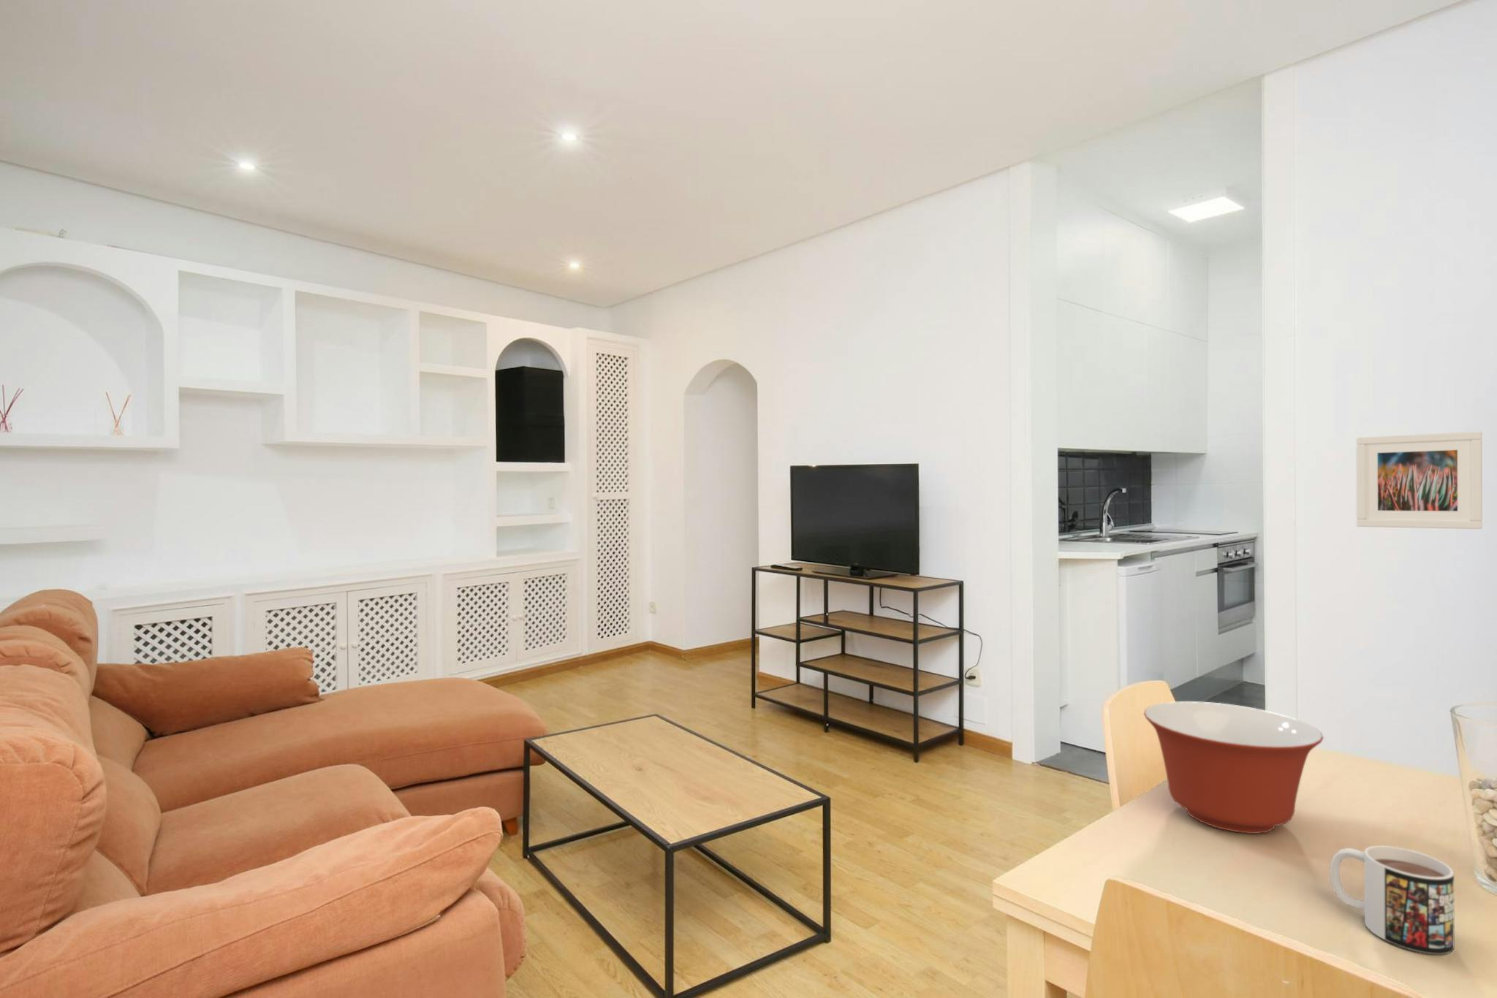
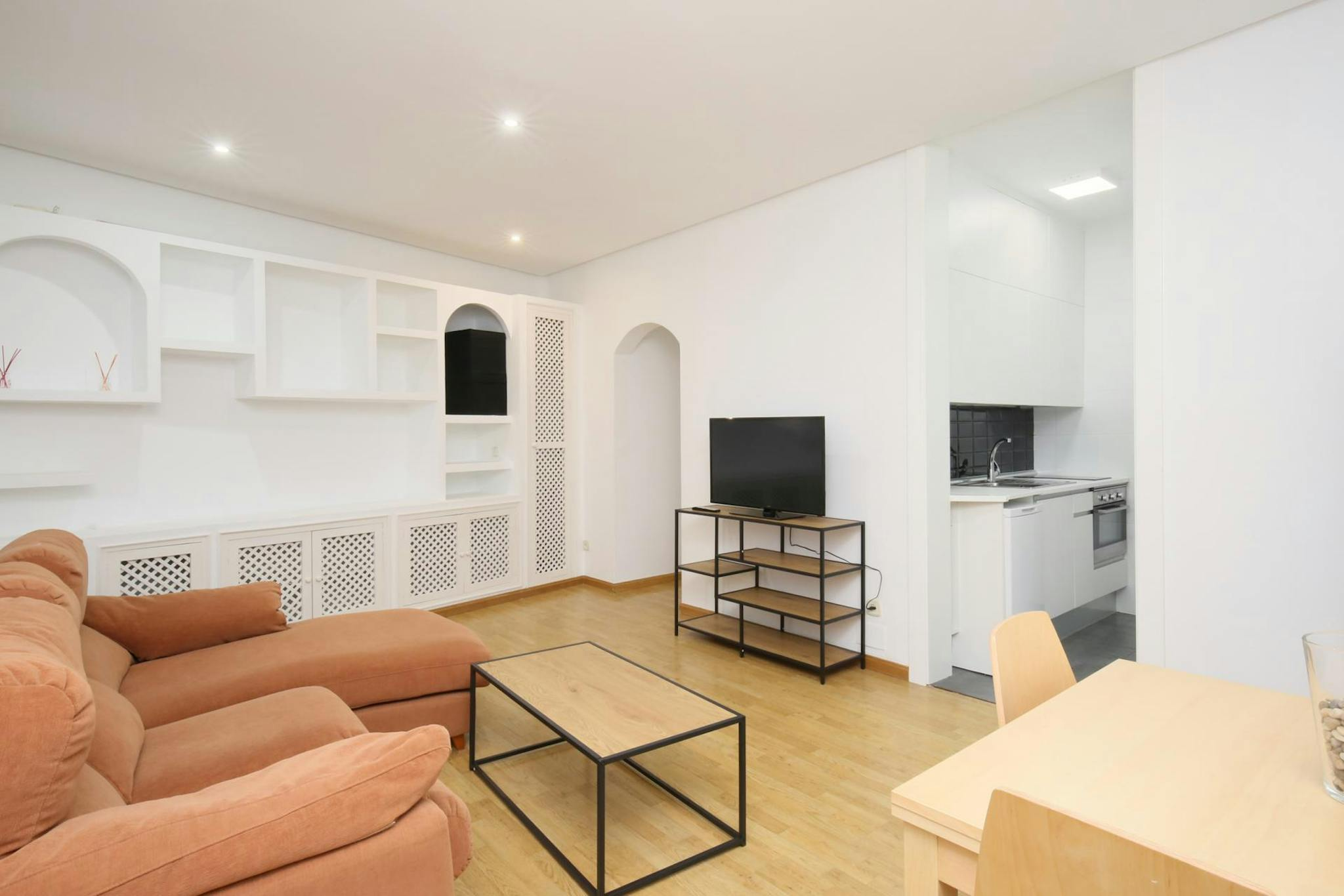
- mug (1388, 890)
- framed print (1416, 481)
- mixing bowl (1229, 769)
